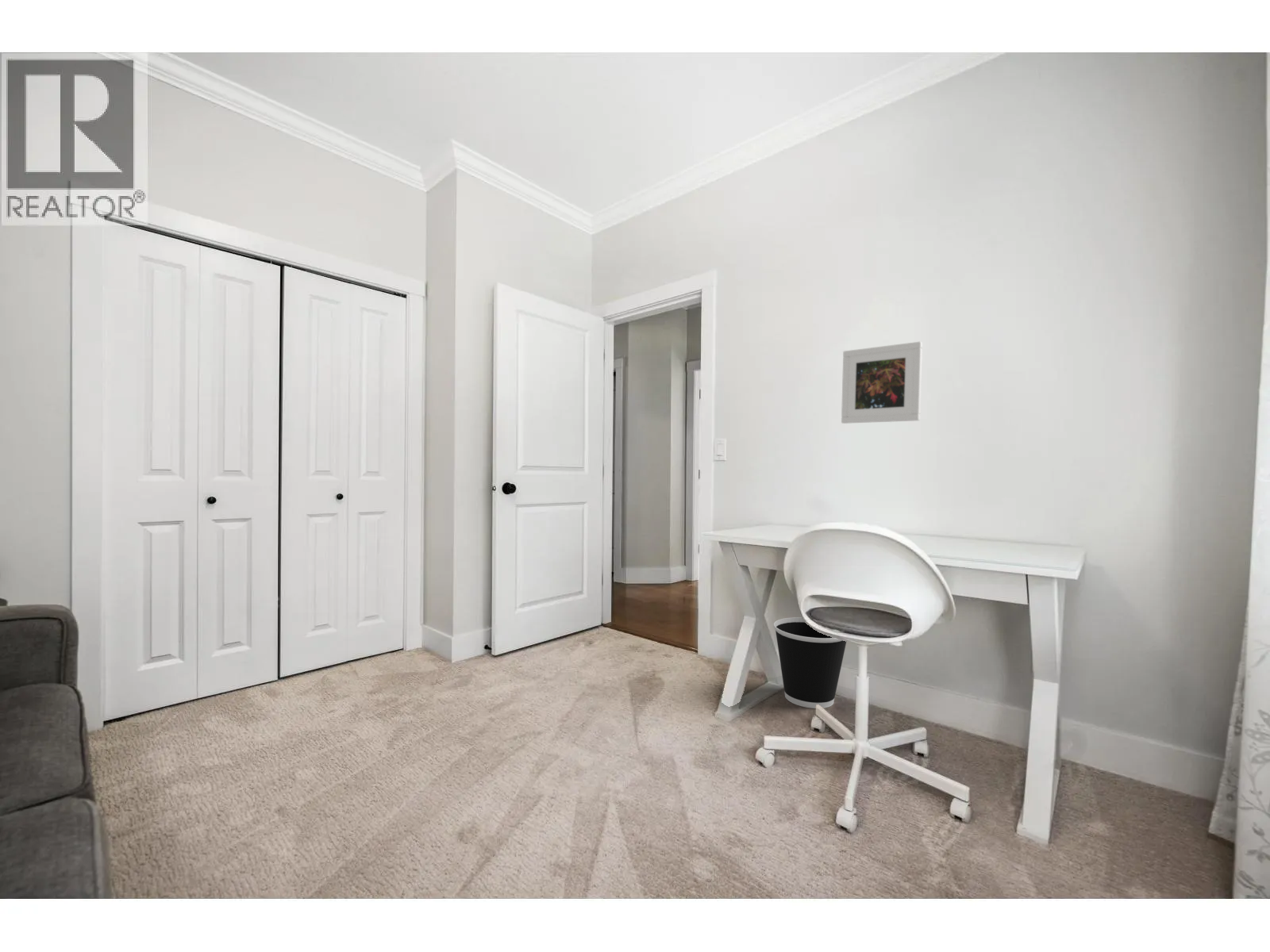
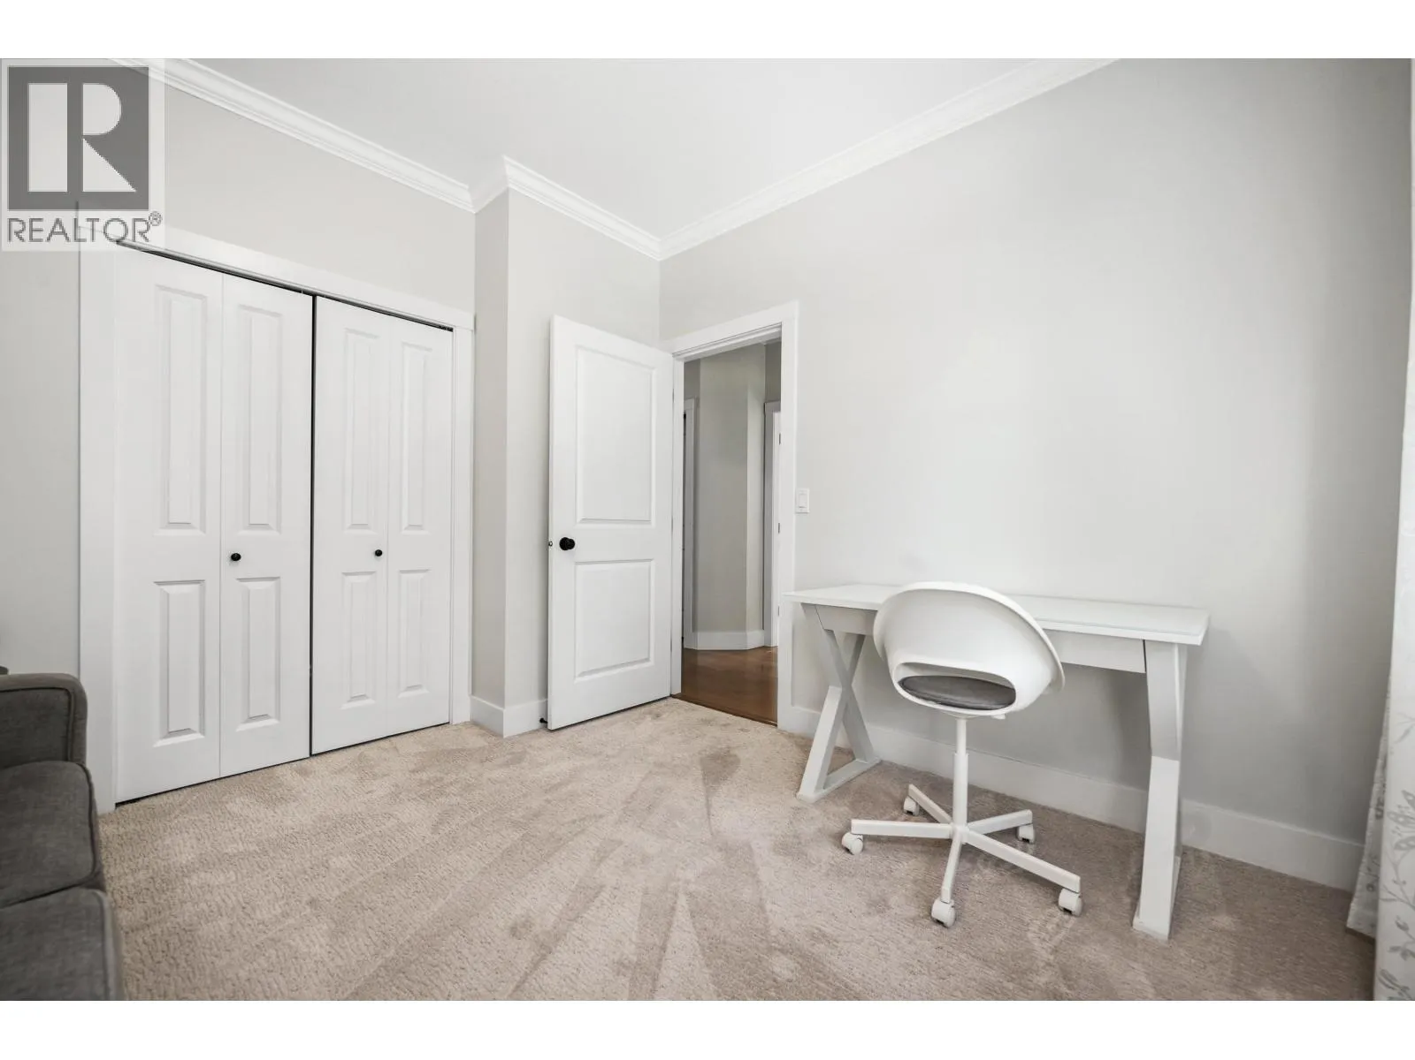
- wastebasket (810, 662)
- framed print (879, 384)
